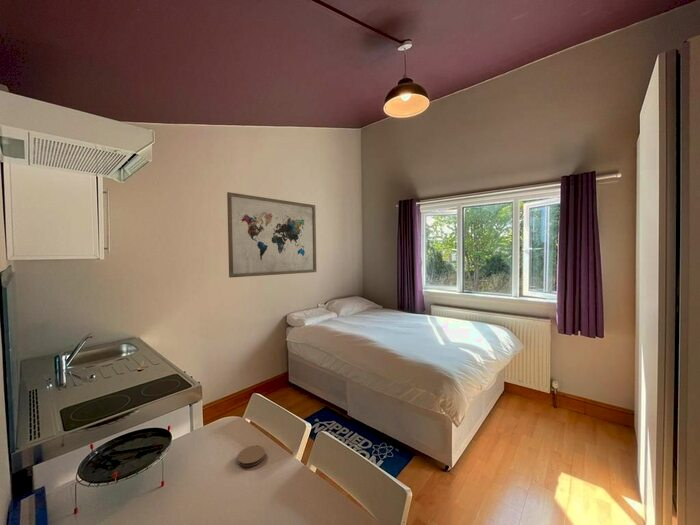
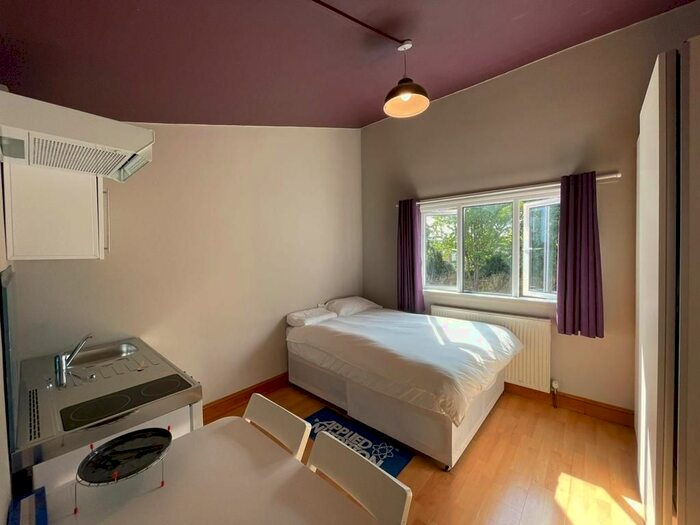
- wall art (277, 237)
- coaster (251, 455)
